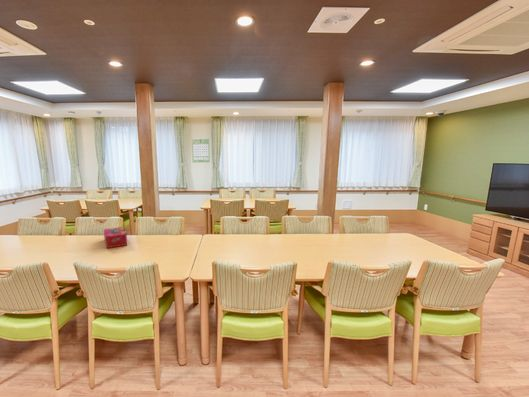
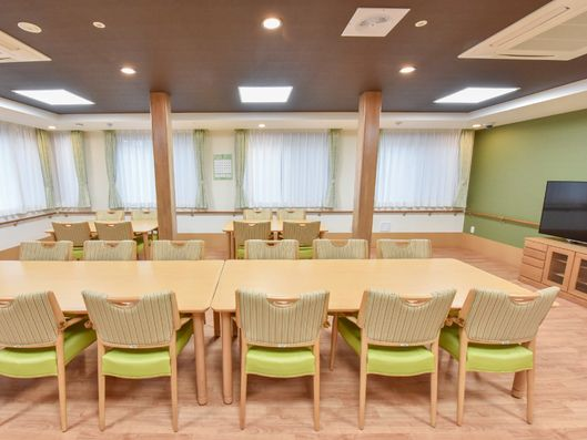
- tissue box (115, 237)
